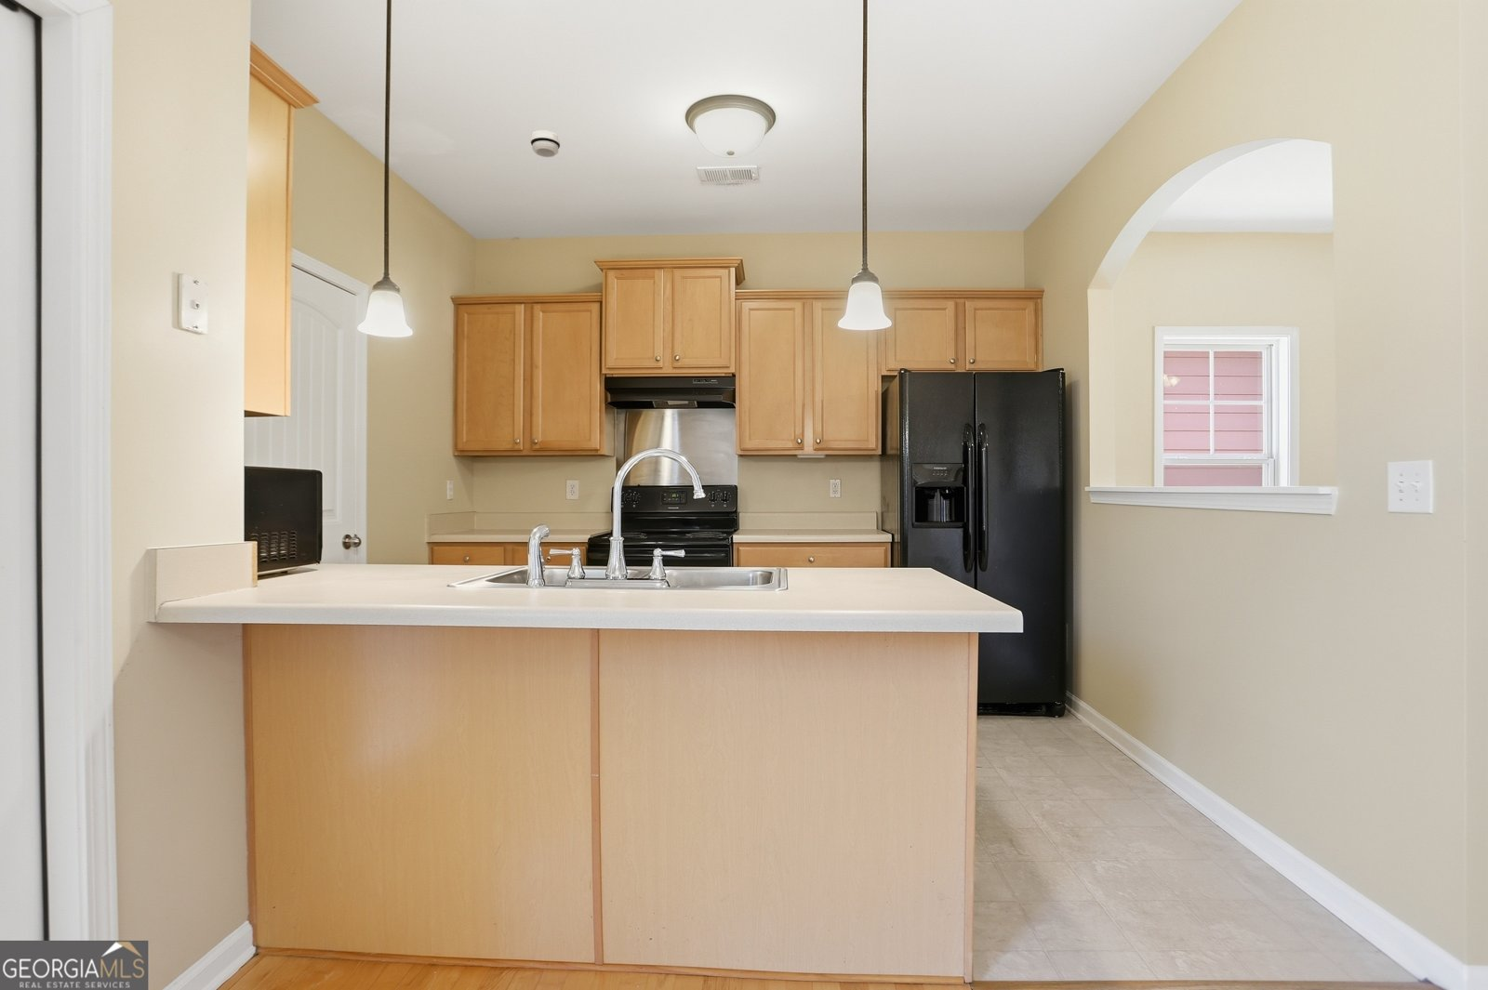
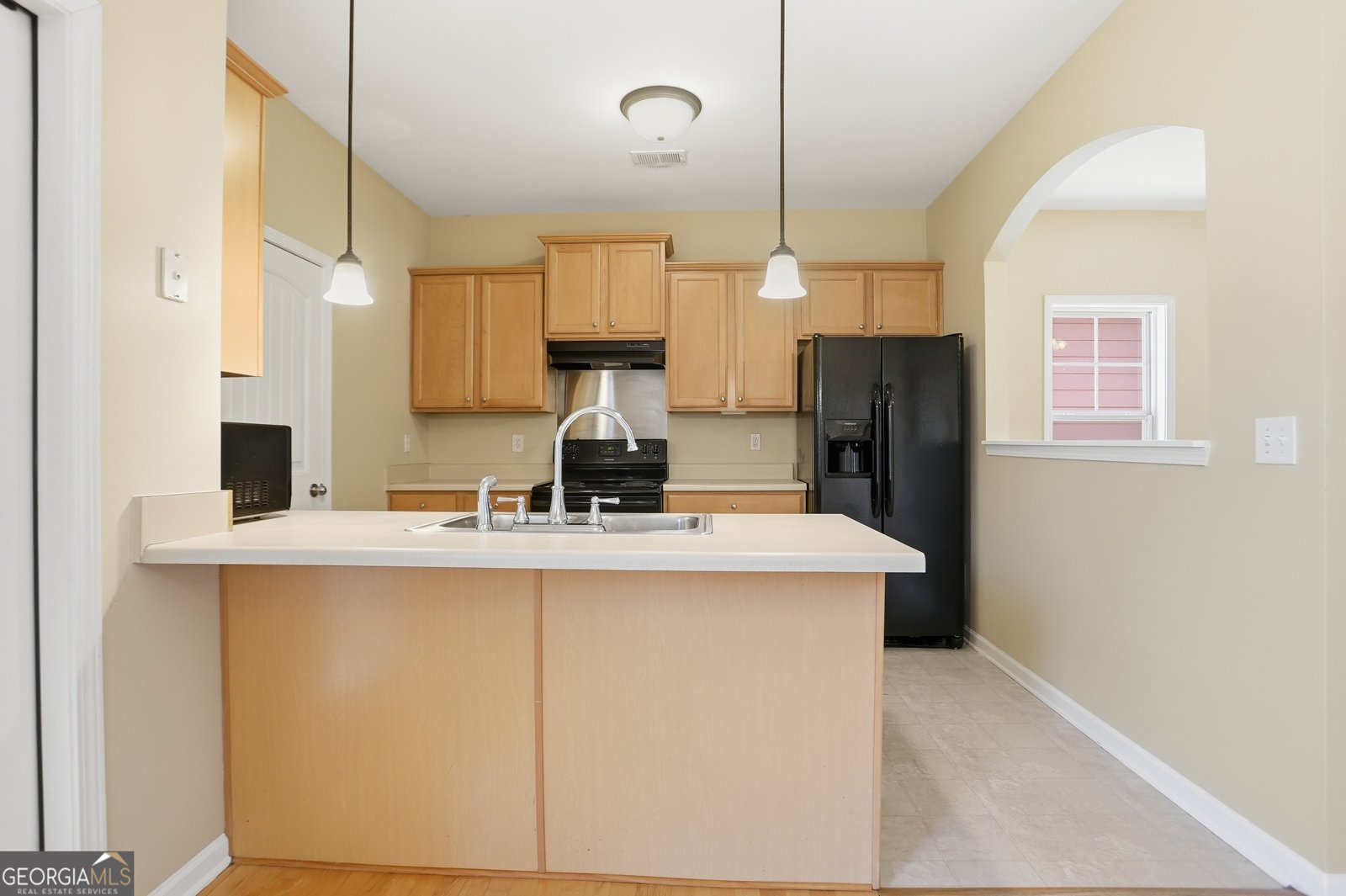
- smoke detector (545, 144)
